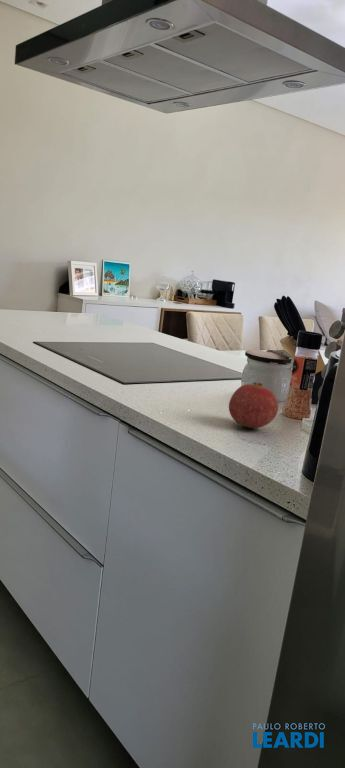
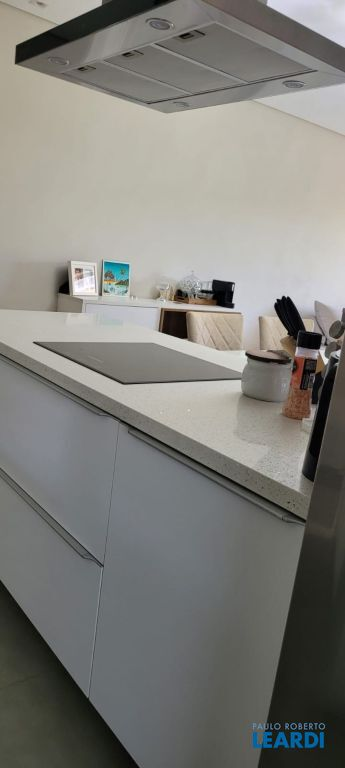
- fruit (253, 404)
